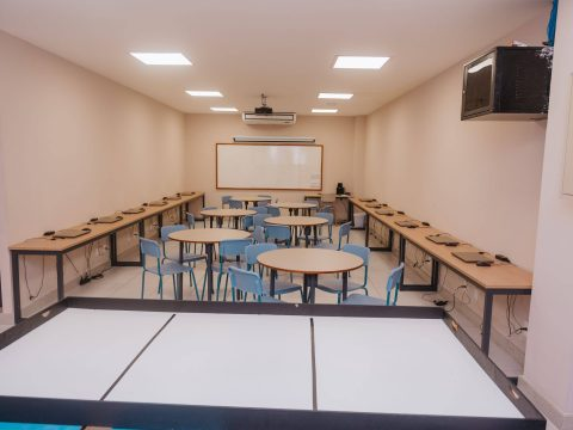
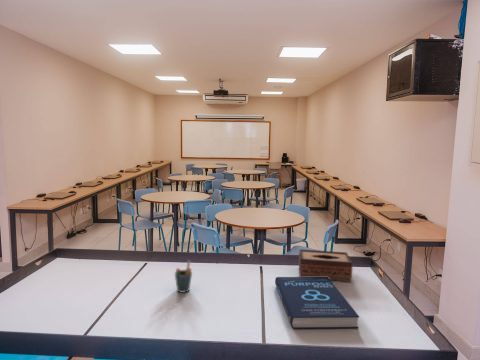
+ tissue box (323, 264)
+ pen holder (183, 276)
+ book (311, 299)
